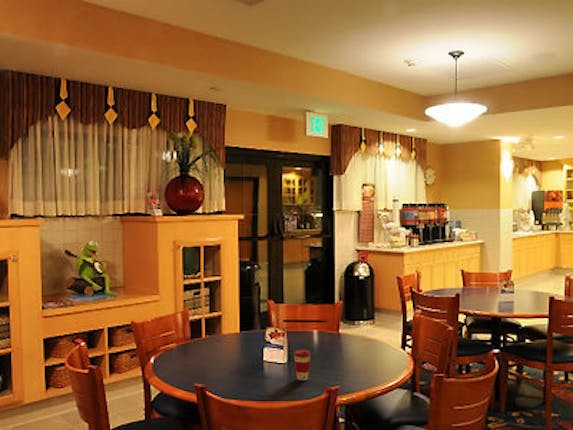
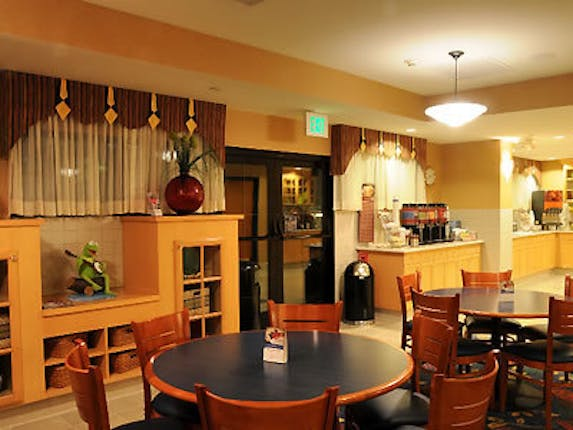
- coffee cup (302, 365)
